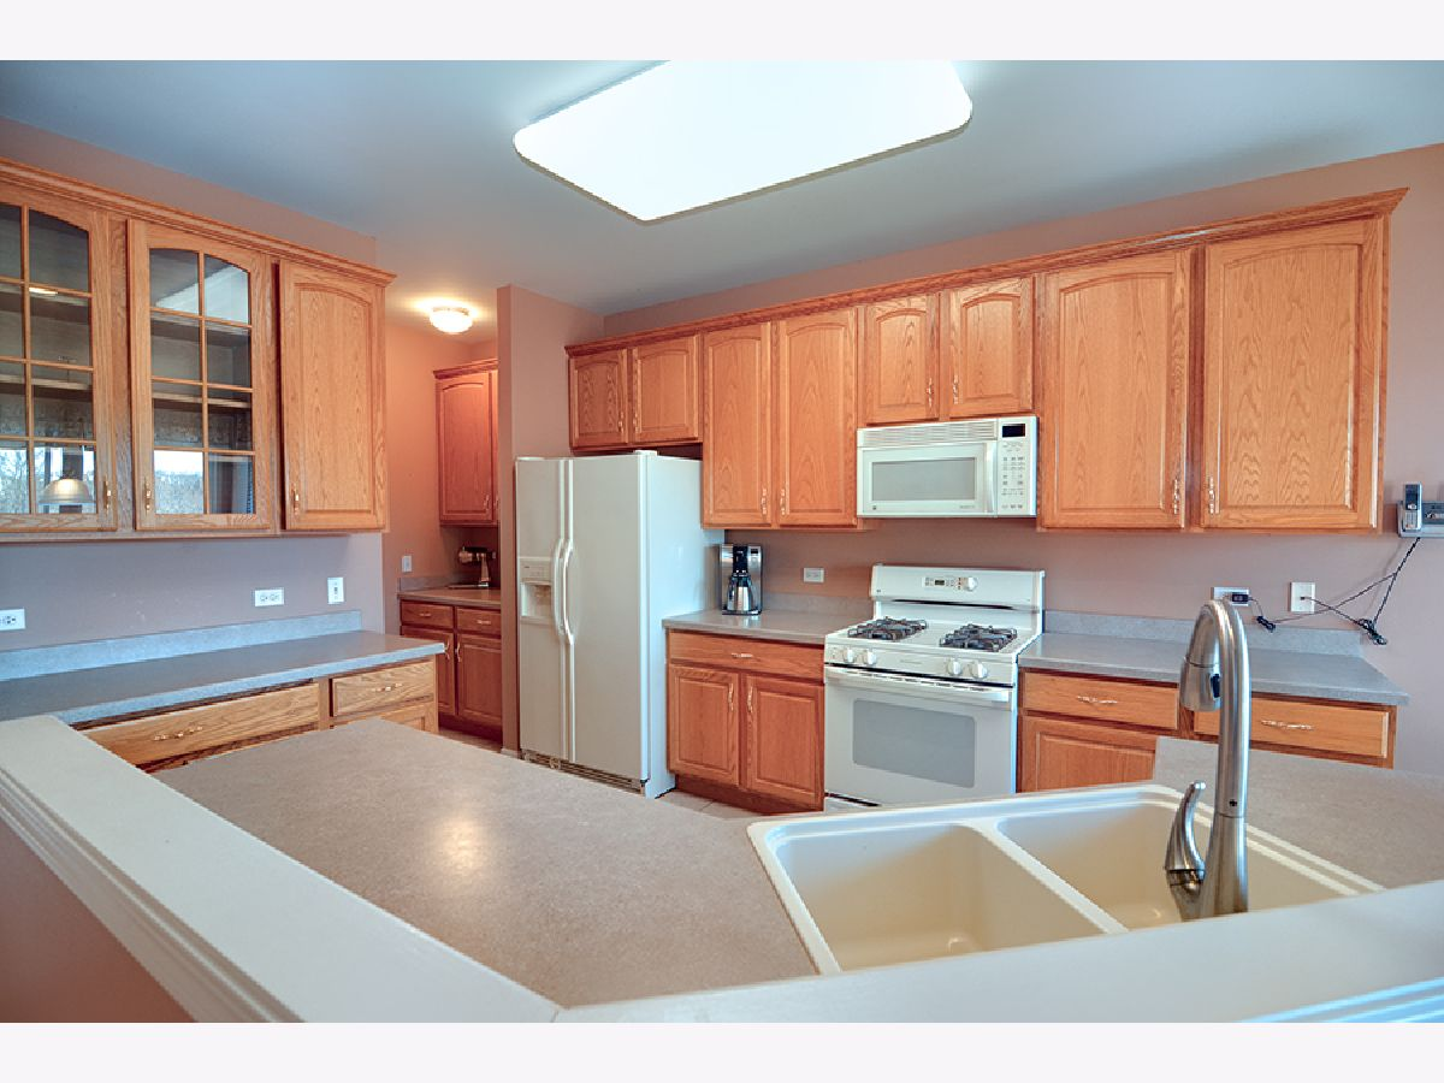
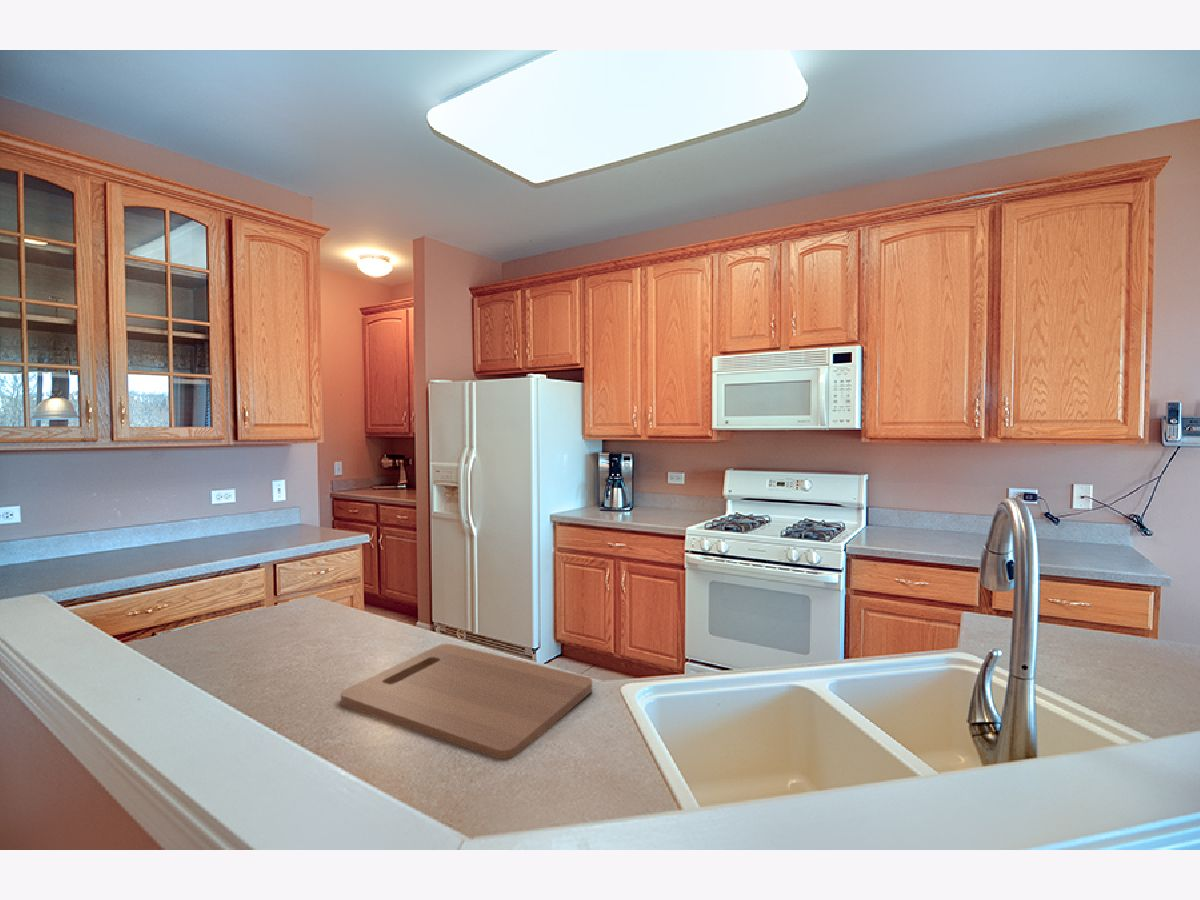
+ cutting board (469, 690)
